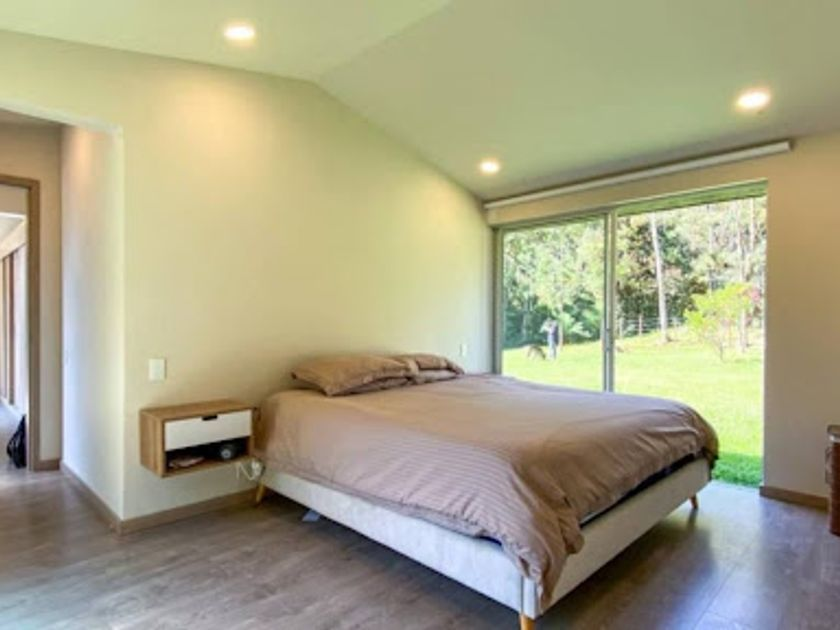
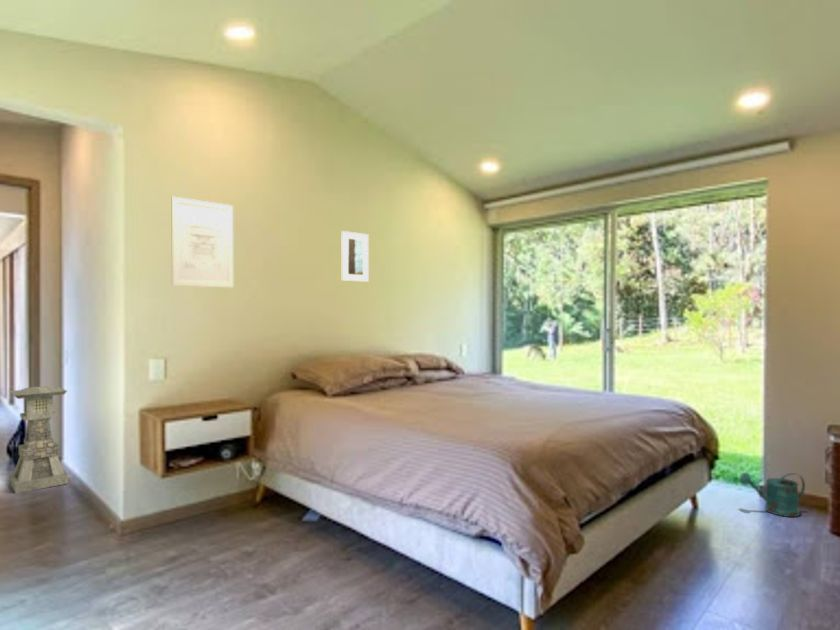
+ watering can (772, 492)
+ lantern (38, 435)
+ wall art (203, 243)
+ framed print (355, 257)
